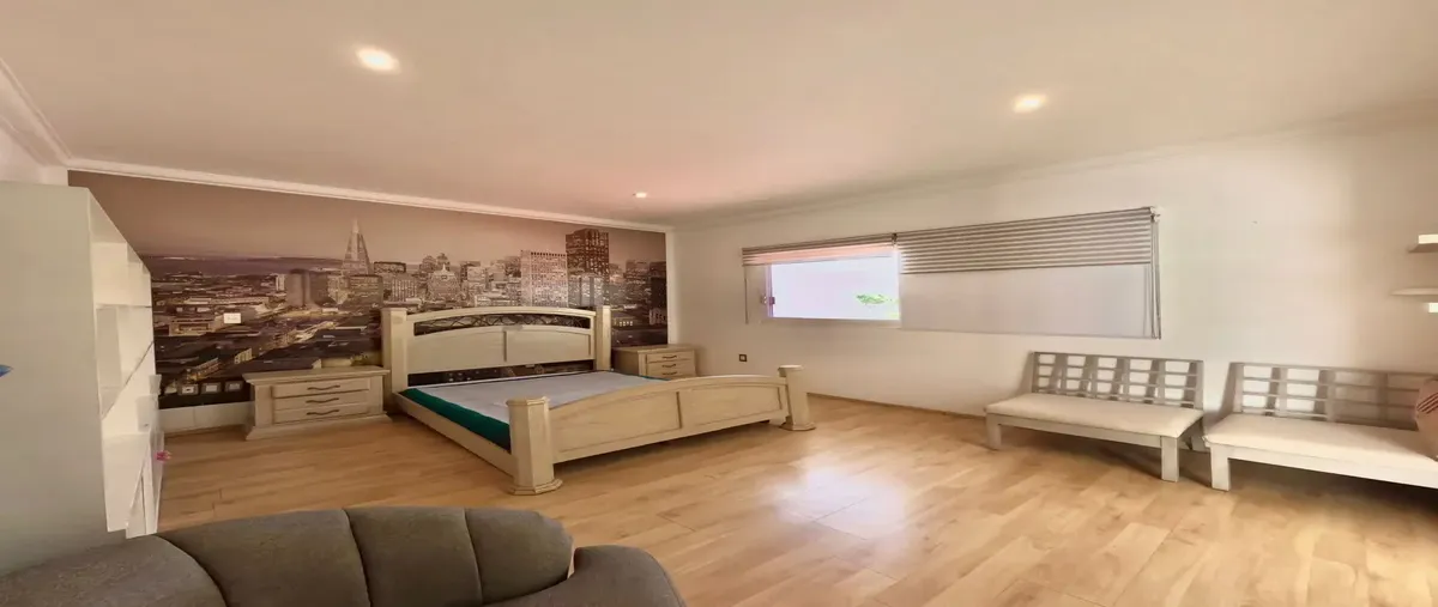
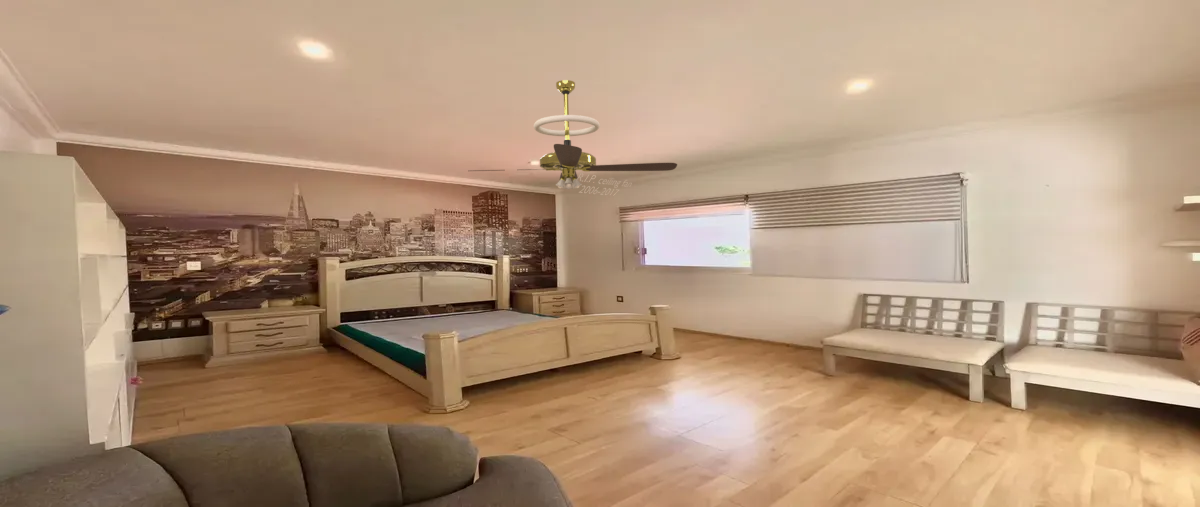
+ ceiling fan (567, 141)
